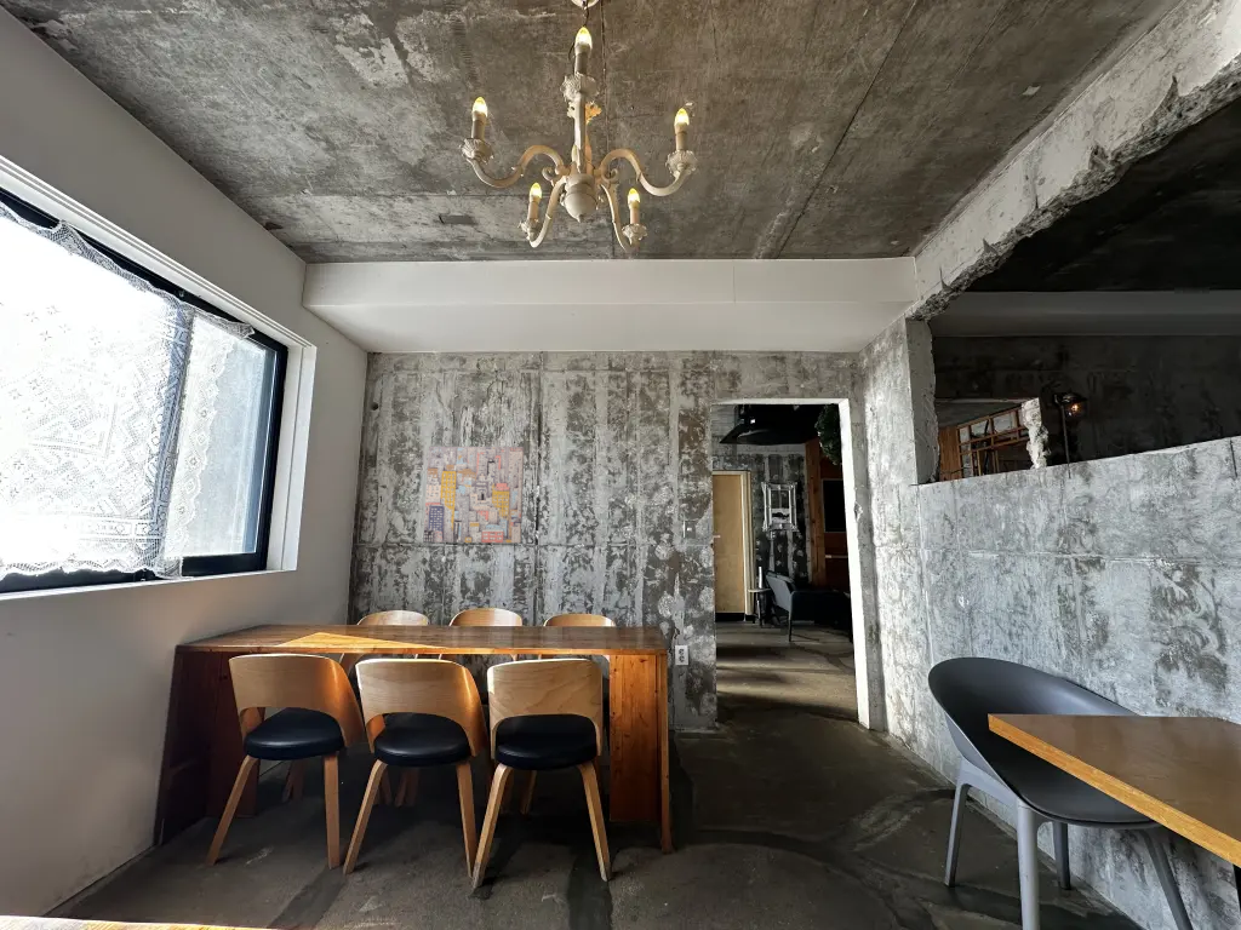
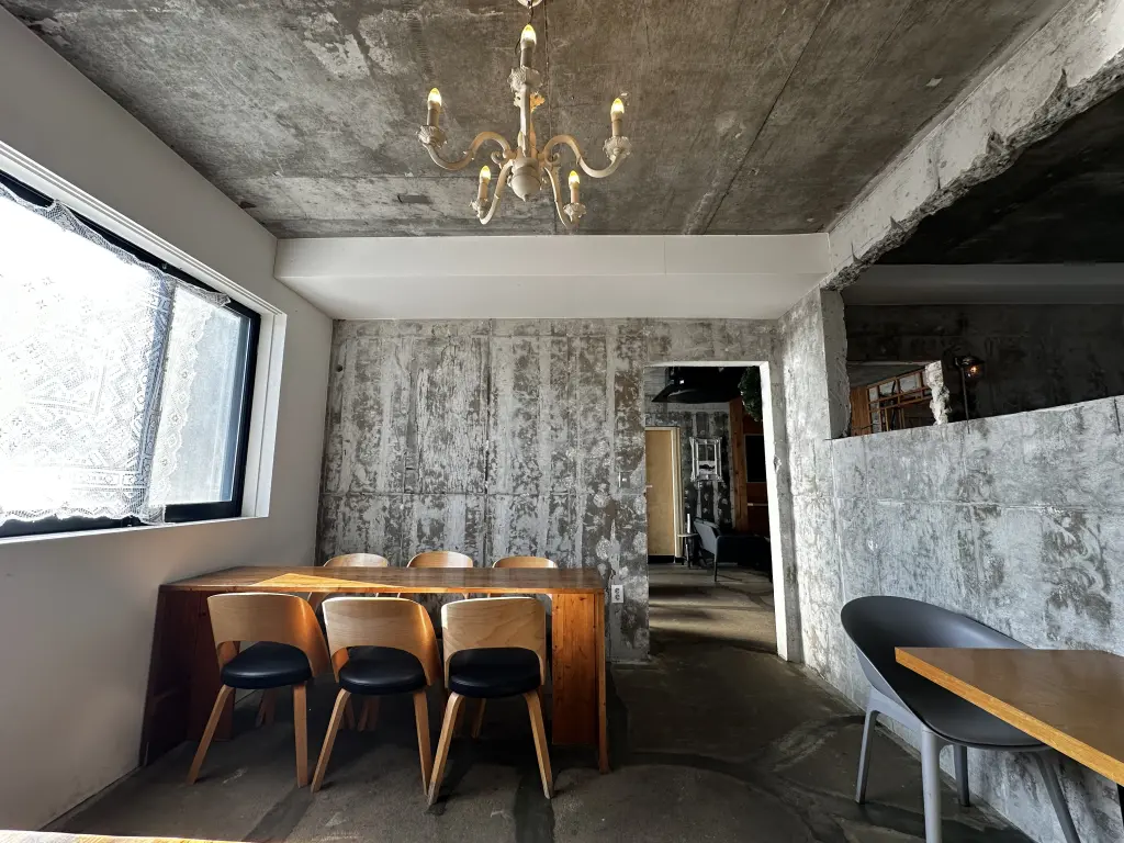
- wall art (474, 494)
